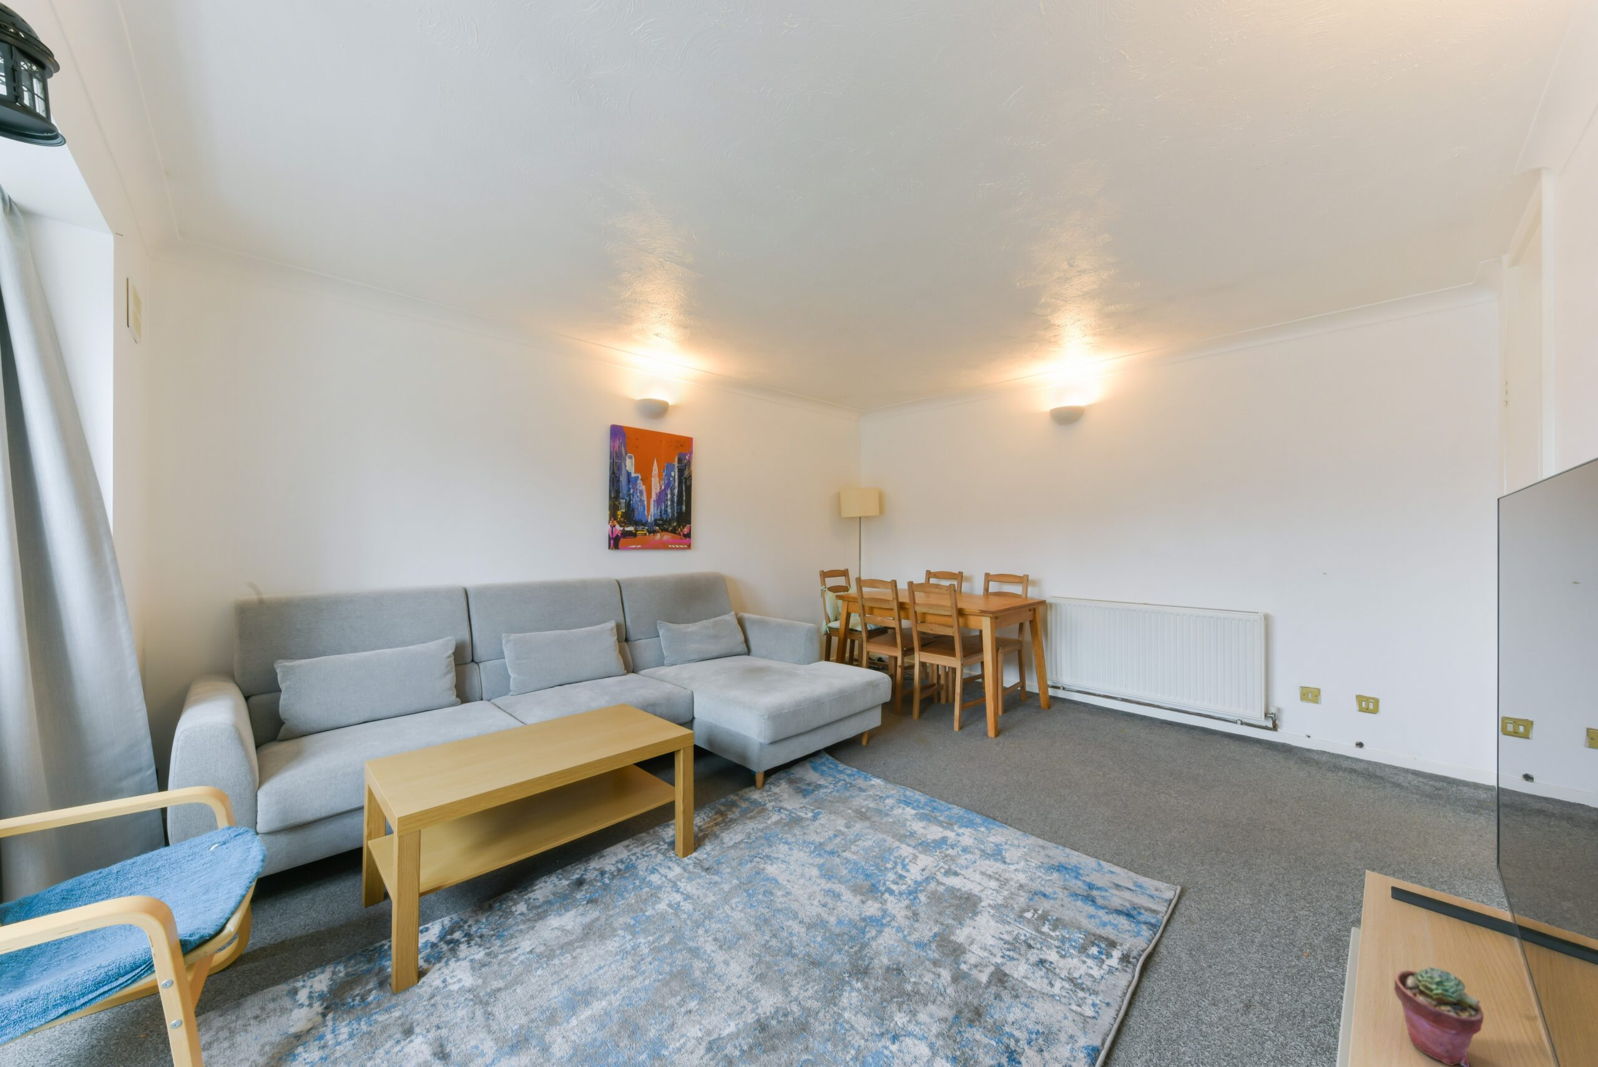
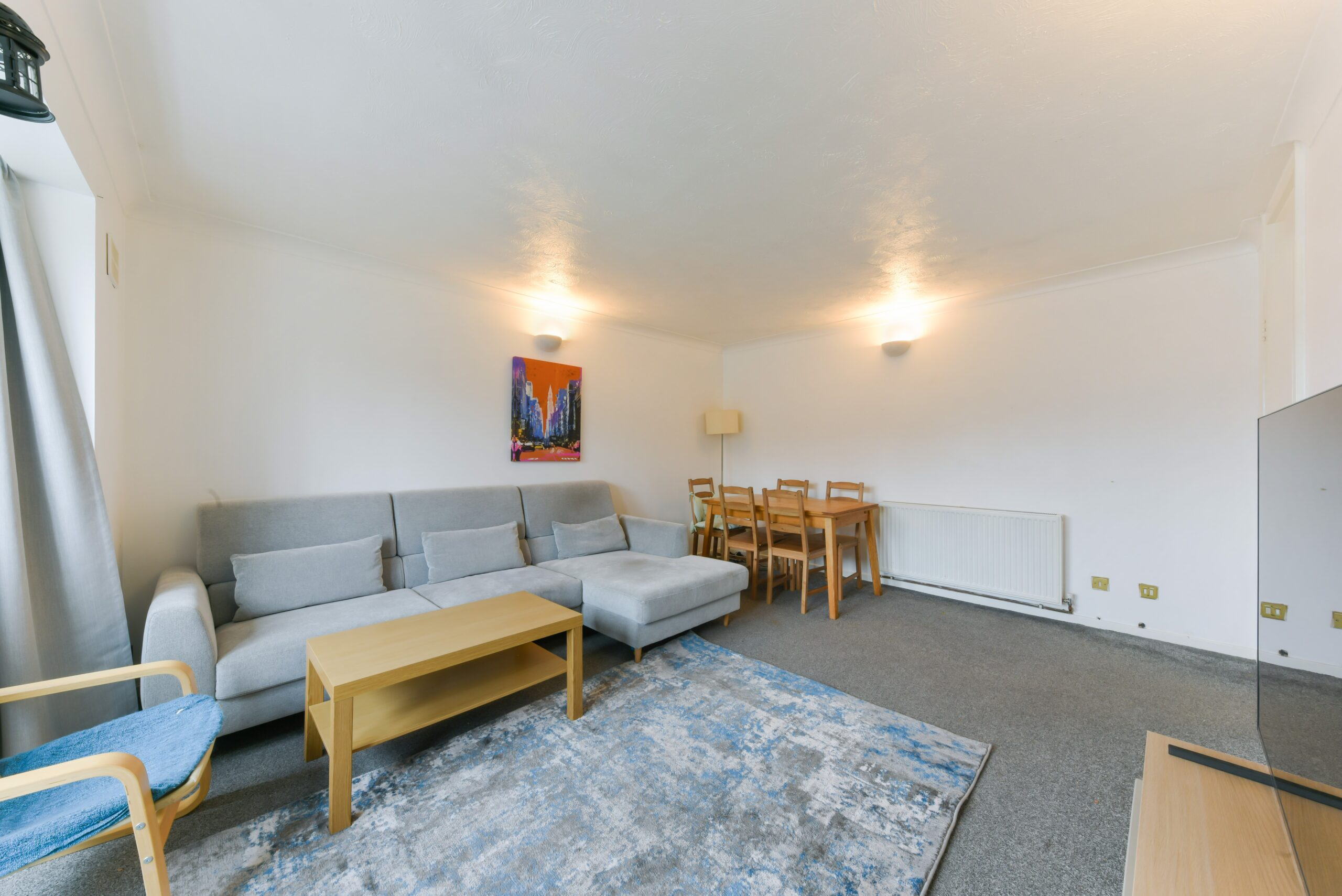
- potted succulent (1437, 1009)
